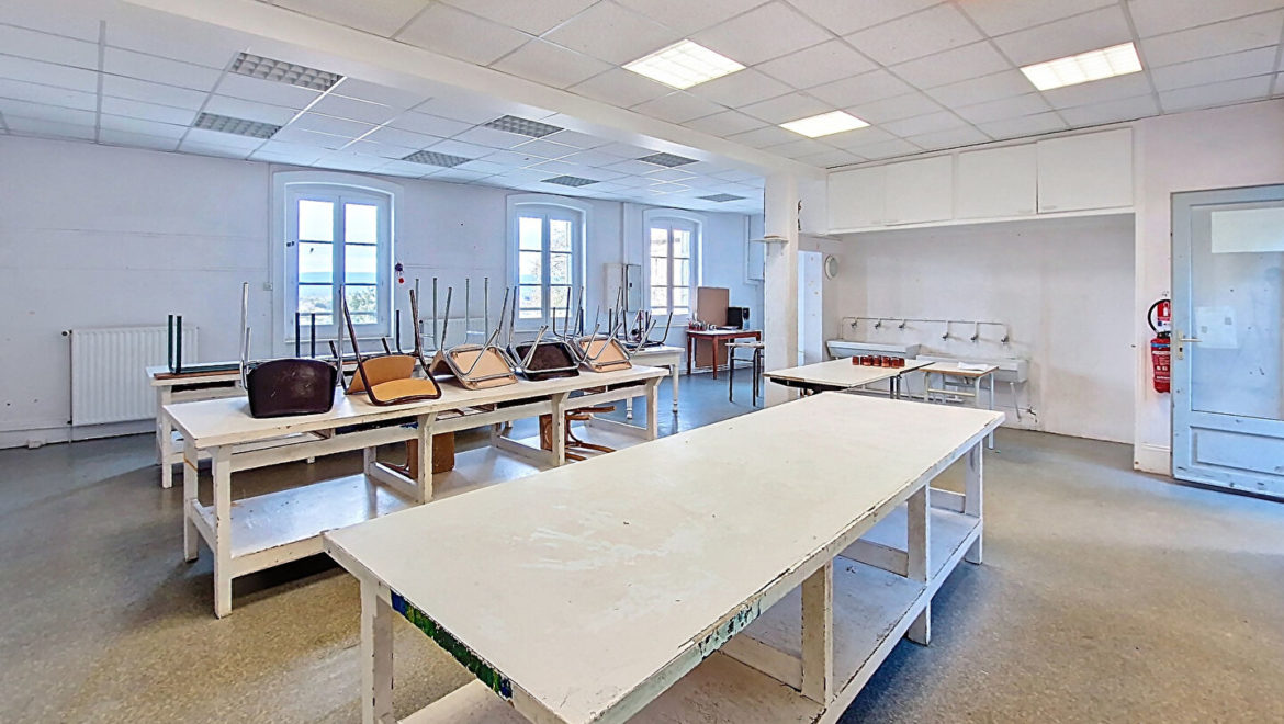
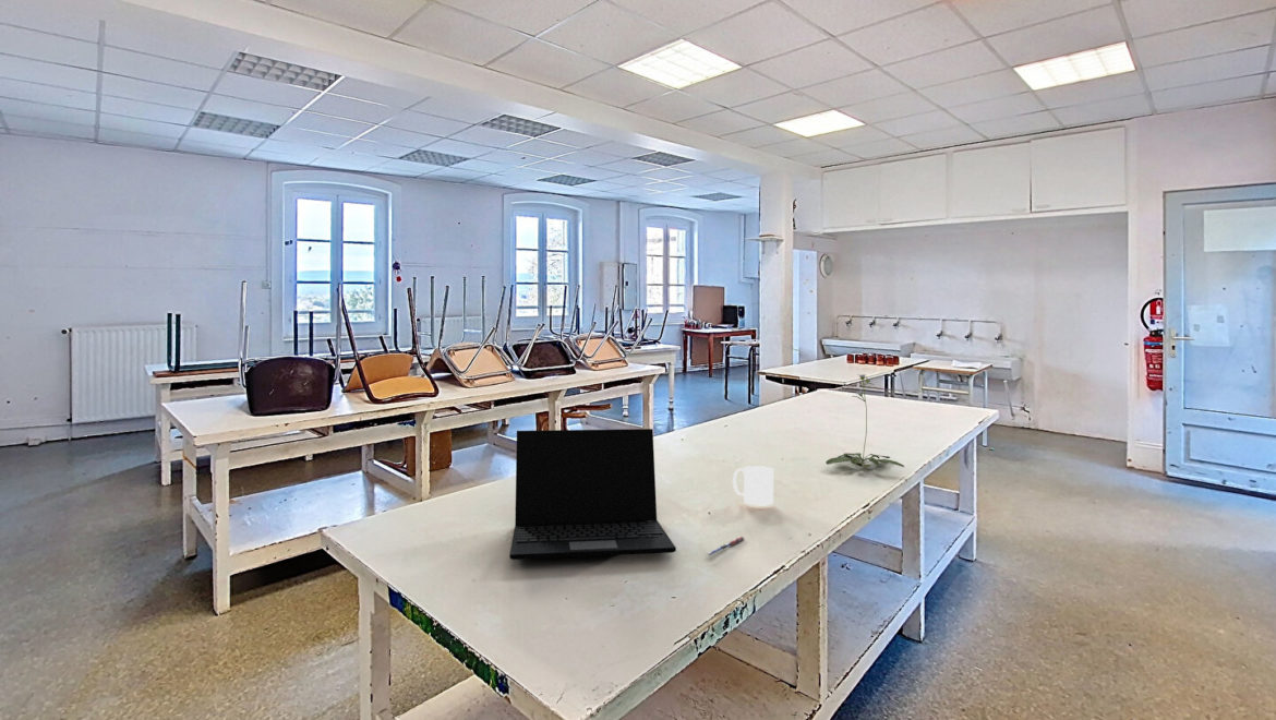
+ pen (725, 545)
+ mug (751, 483)
+ plant (866, 419)
+ laptop (589, 487)
